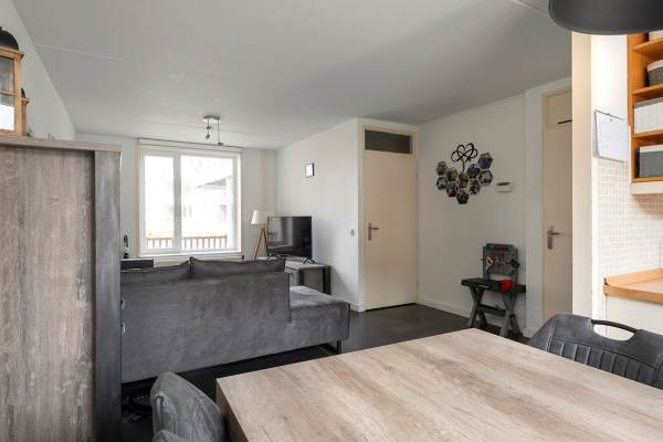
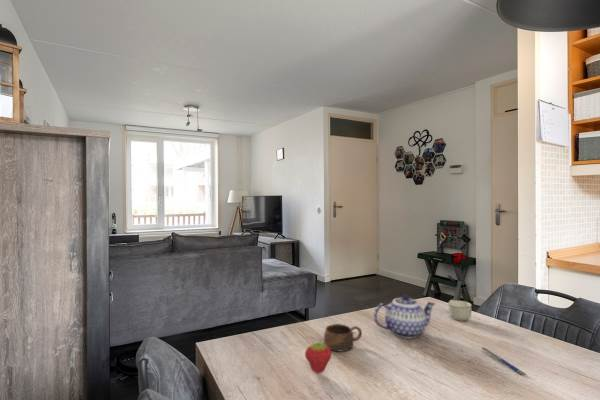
+ cup (458, 310)
+ fruit (318, 357)
+ teapot (405, 313)
+ pen (501, 359)
+ cup (343, 337)
